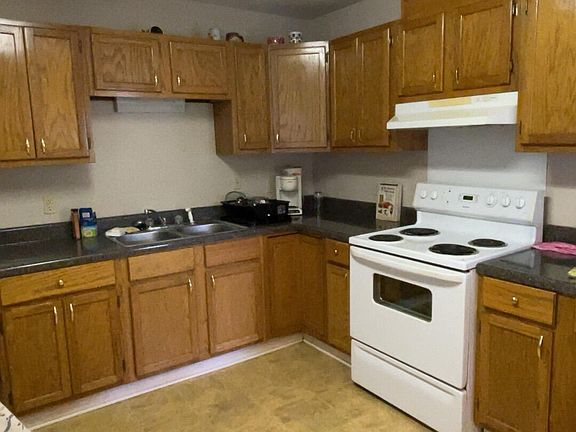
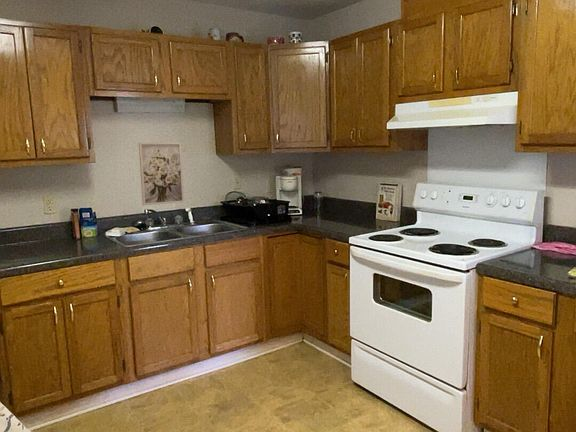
+ wall art (161, 173)
